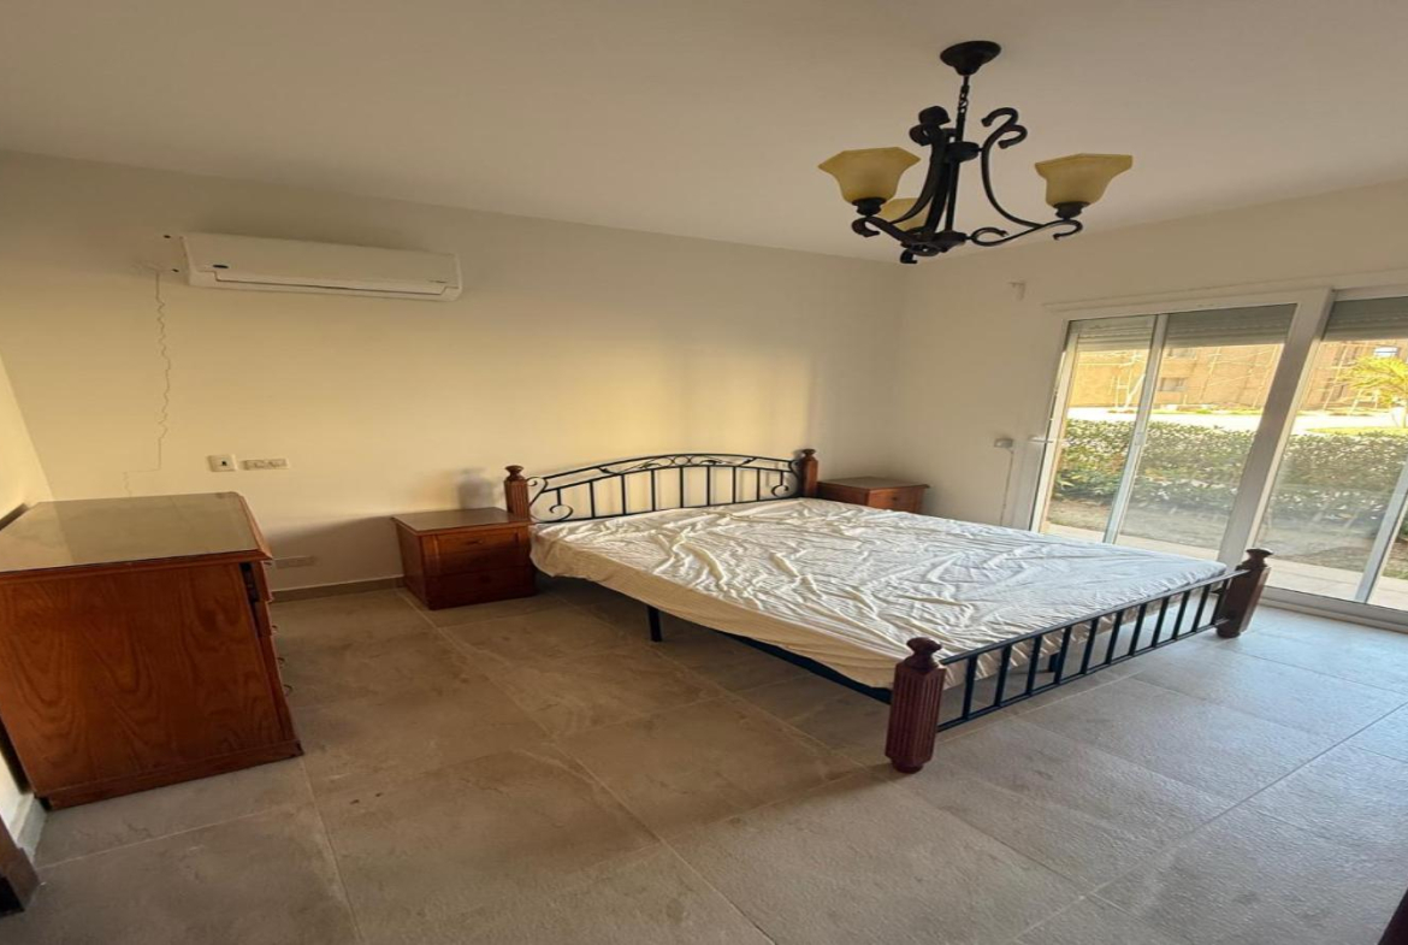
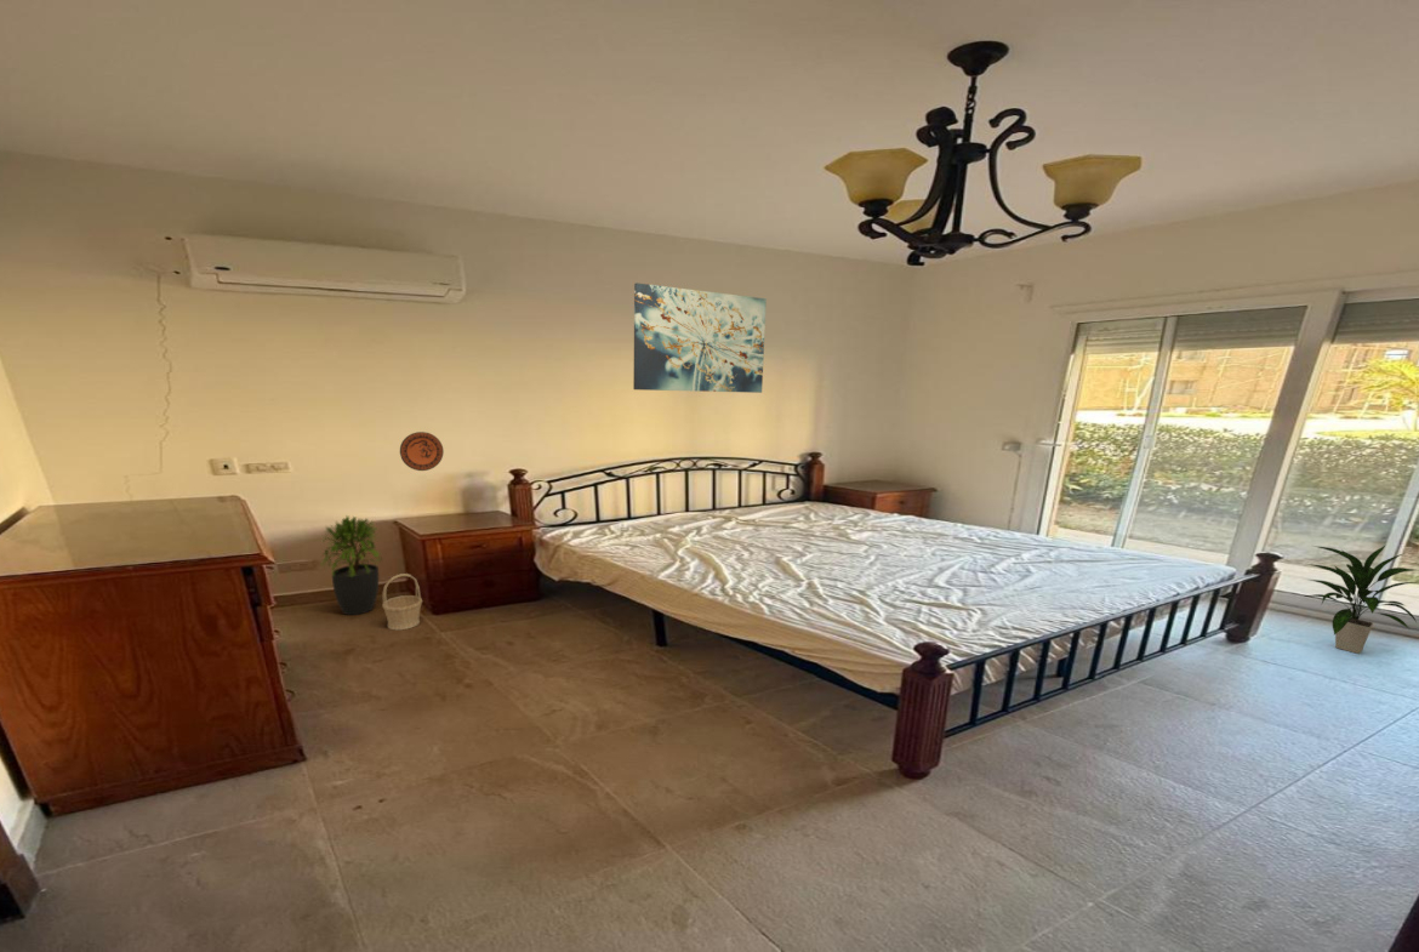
+ potted plant (351, 561)
+ decorative plate (421, 451)
+ indoor plant (1356, 597)
+ basket (401, 599)
+ wall art (702, 342)
